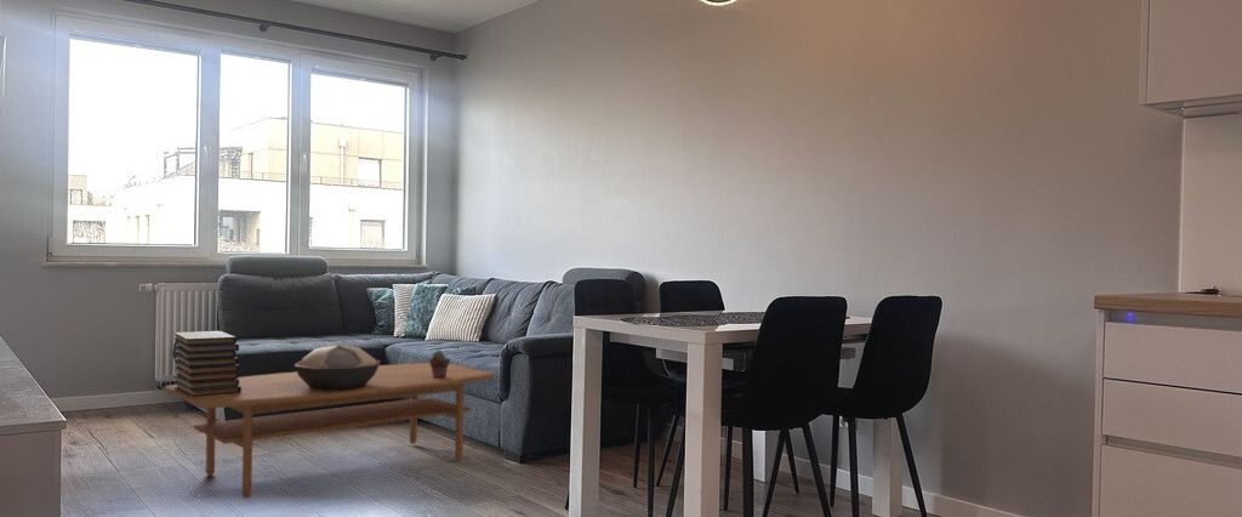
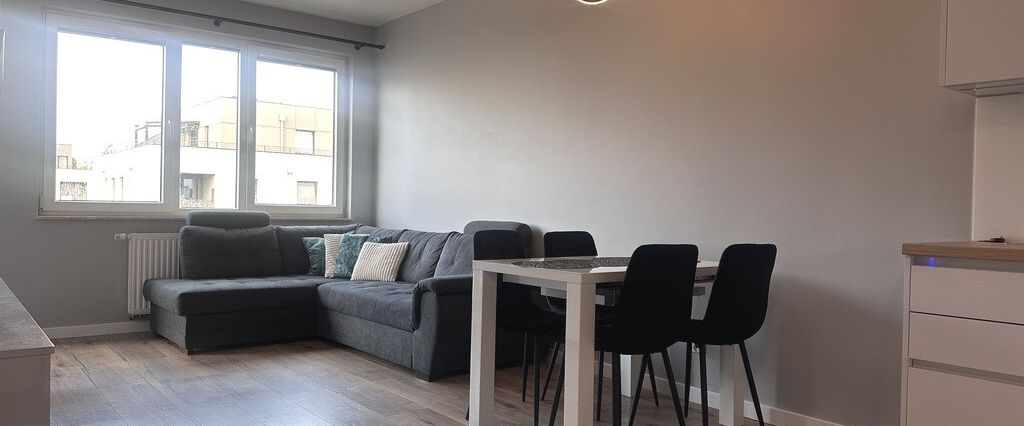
- potted succulent (439, 363)
- decorative bowl (338, 364)
- book stack (205, 362)
- coffee table (341, 422)
